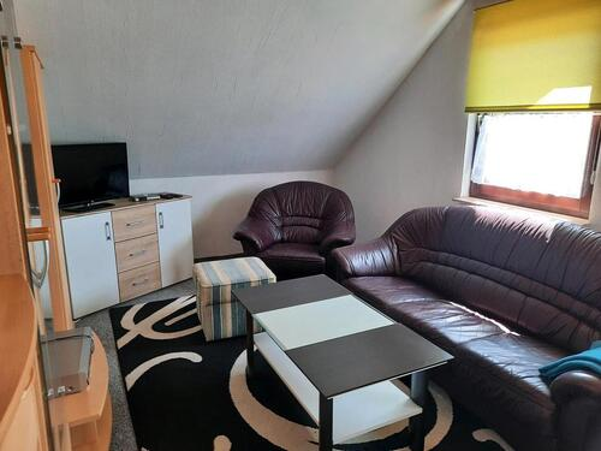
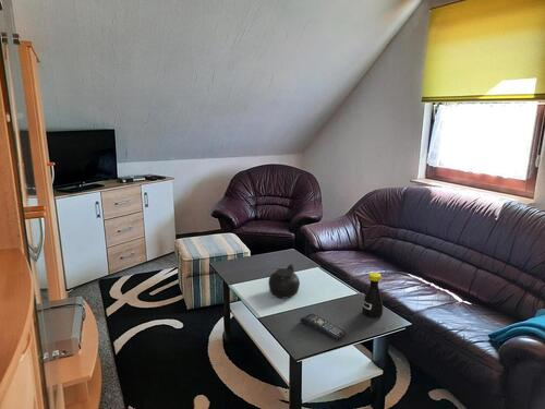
+ remote control (322, 325)
+ teapot (284, 281)
+ bottle (373, 293)
